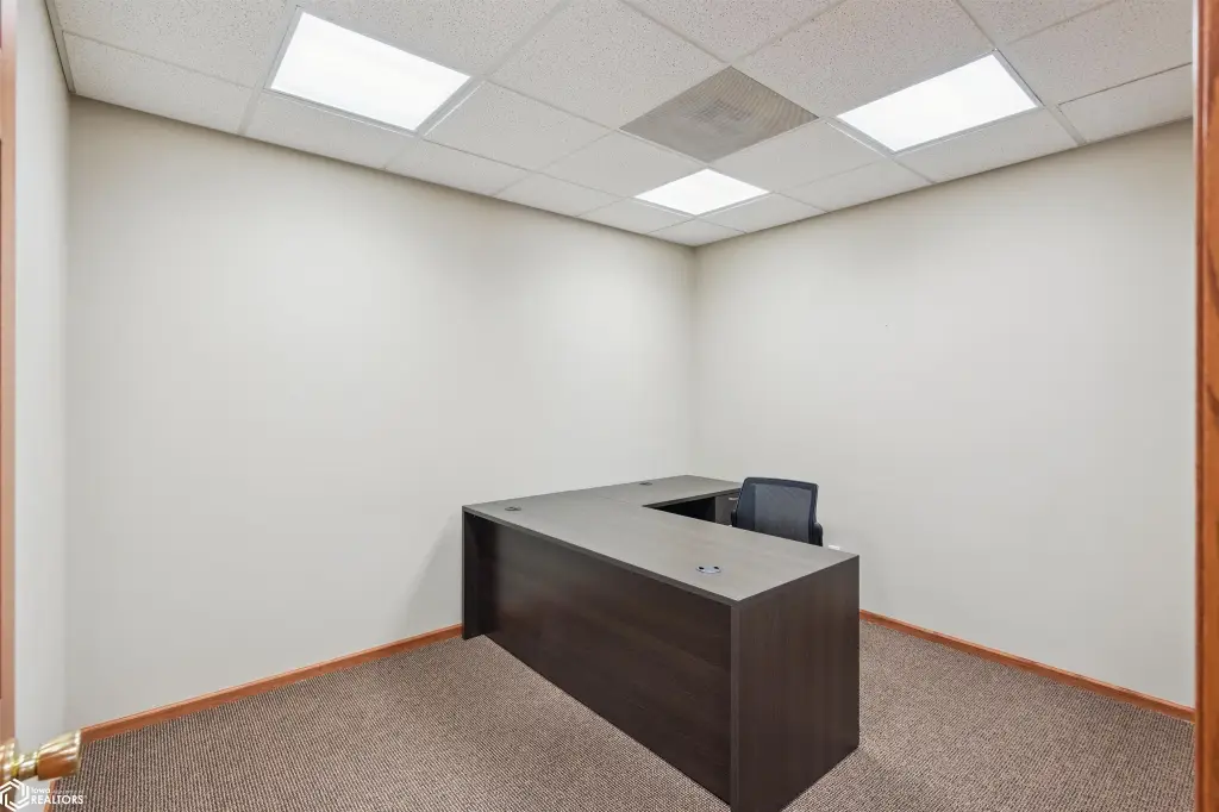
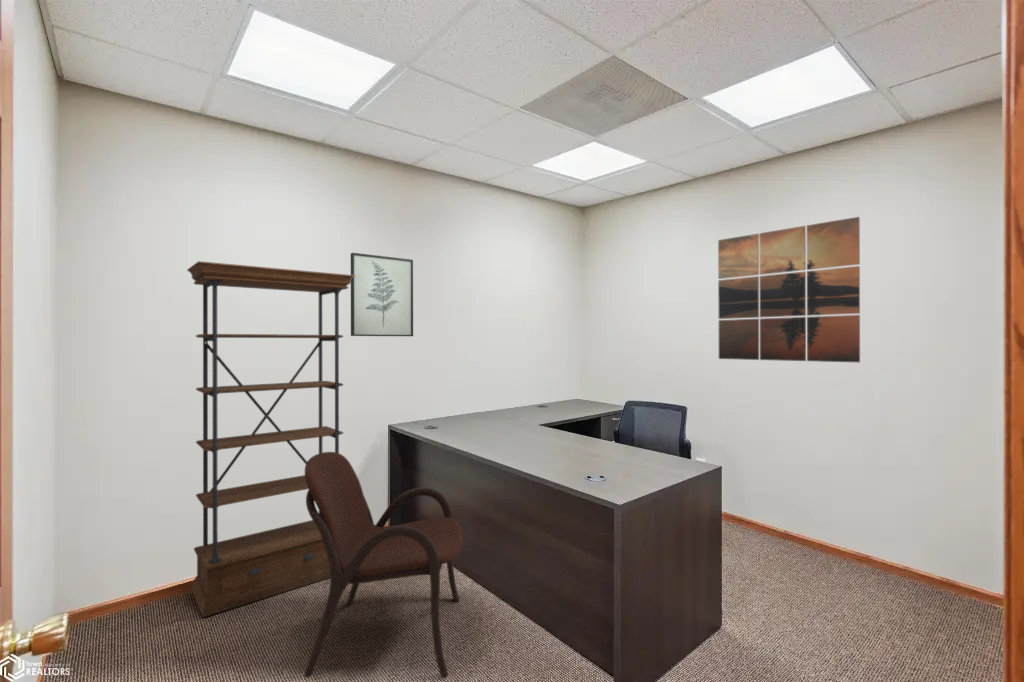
+ armchair (387, 544)
+ wall art (782, 295)
+ wall art (383, 296)
+ bookshelf (275, 424)
